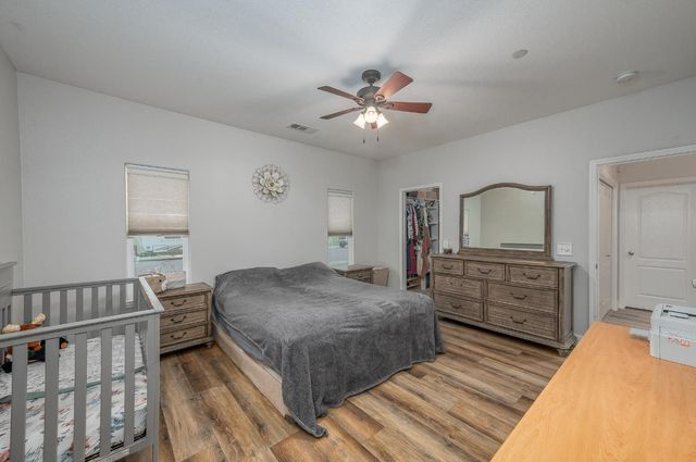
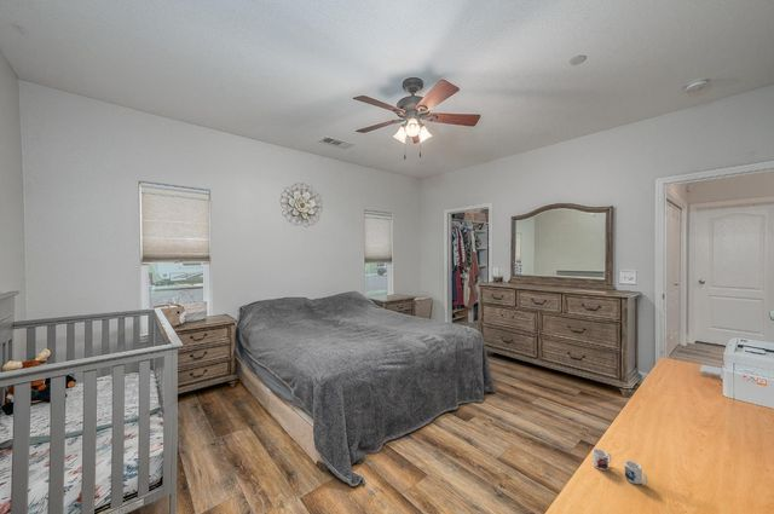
+ mug (625, 466)
